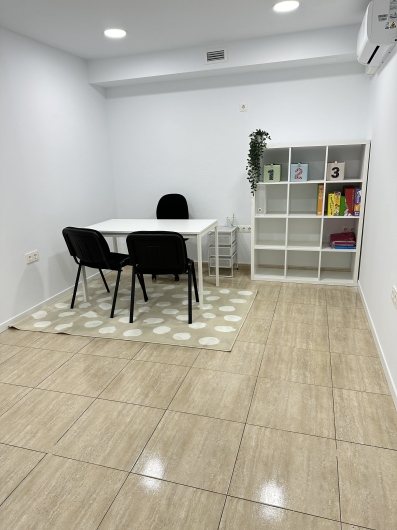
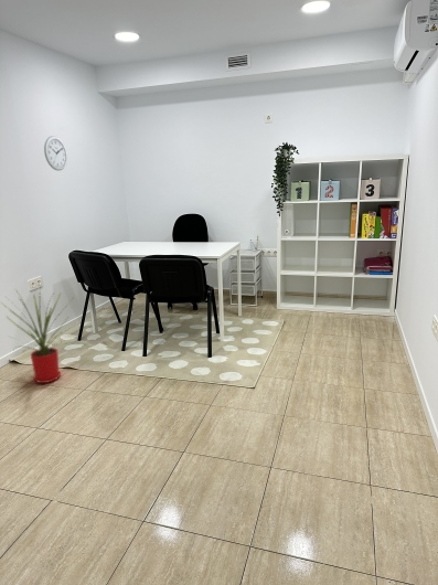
+ wall clock (56, 153)
+ house plant (43, 334)
